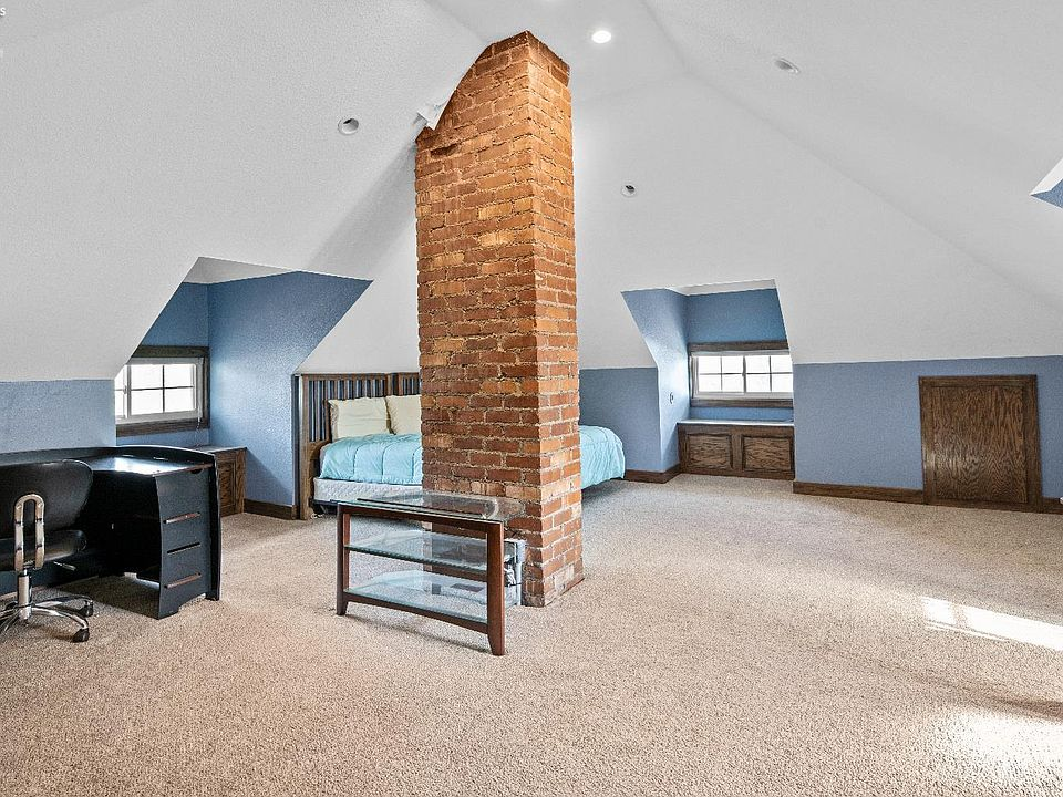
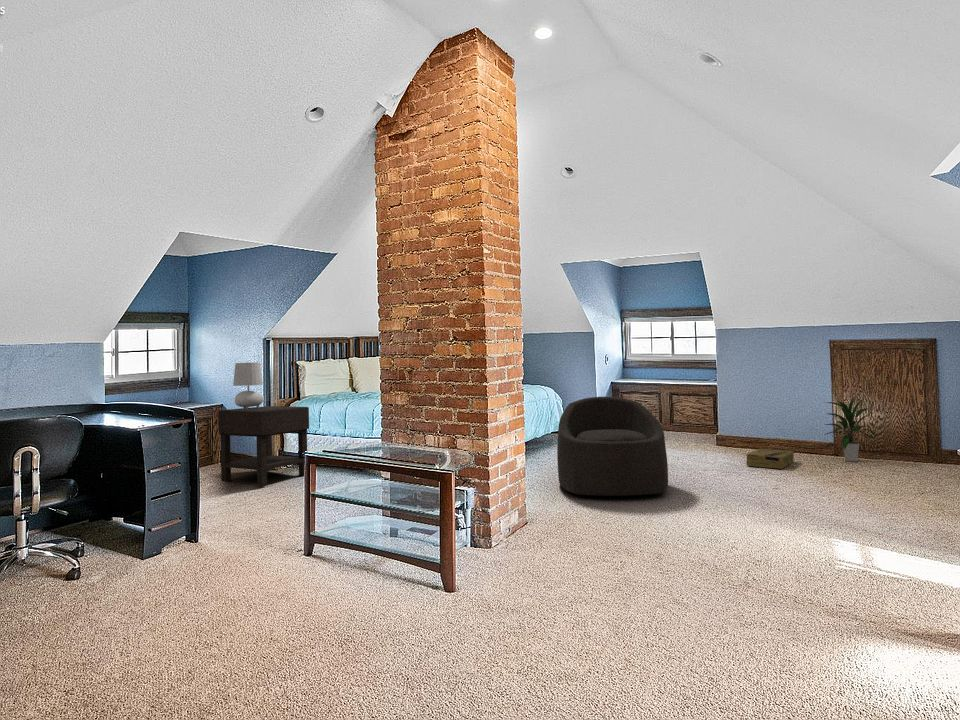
+ nightstand (265, 443)
+ table lamp (248, 385)
+ cardboard box (770, 458)
+ armchair (610, 443)
+ indoor plant (848, 428)
